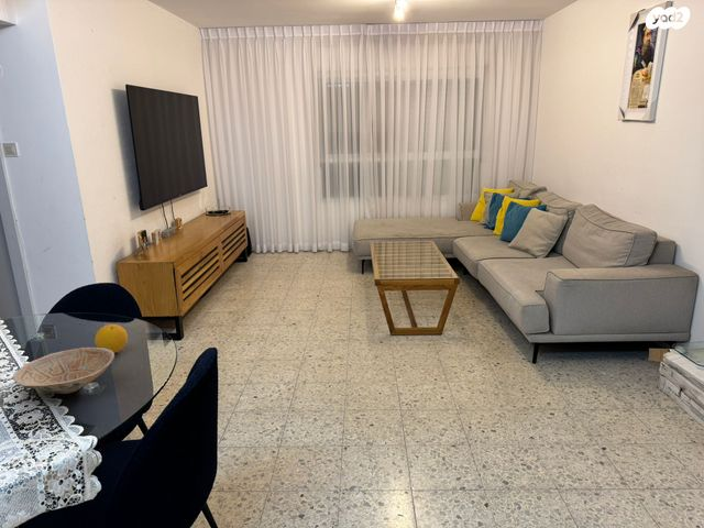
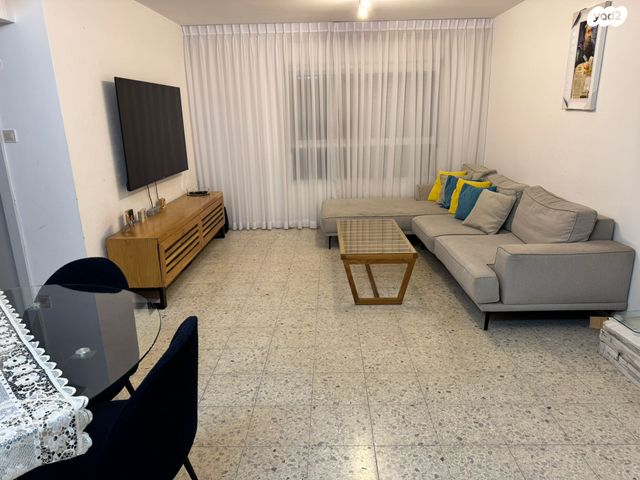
- fruit (111, 338)
- bowl (68, 375)
